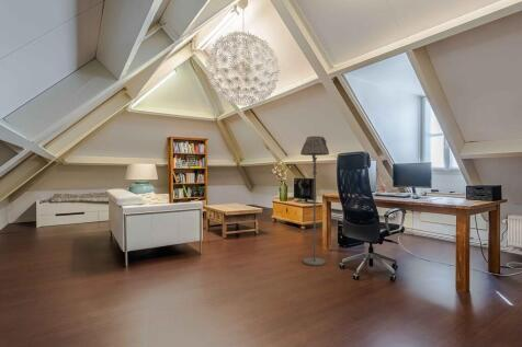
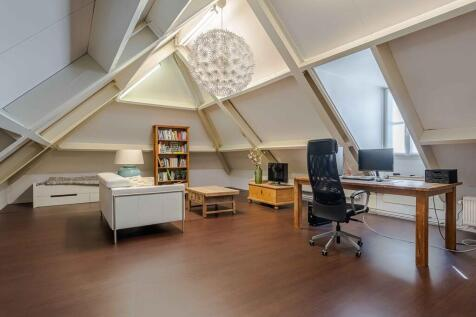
- floor lamp (314, 199)
